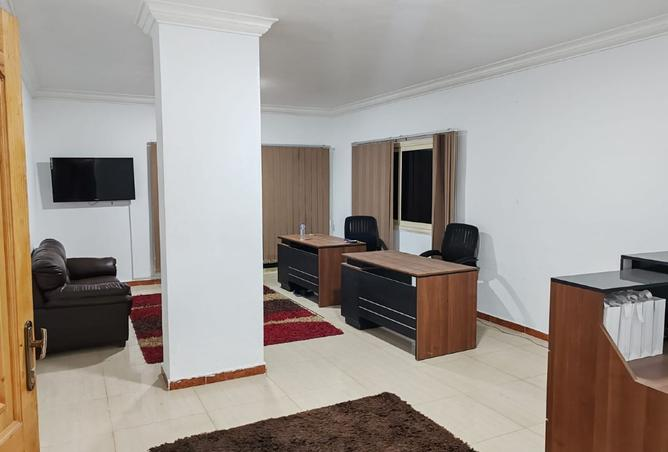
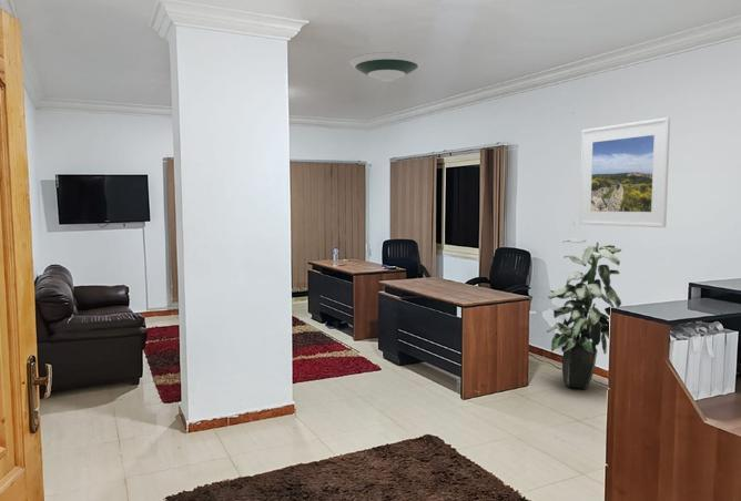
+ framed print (620, 175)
+ indoor plant (582, 313)
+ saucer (386, 71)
